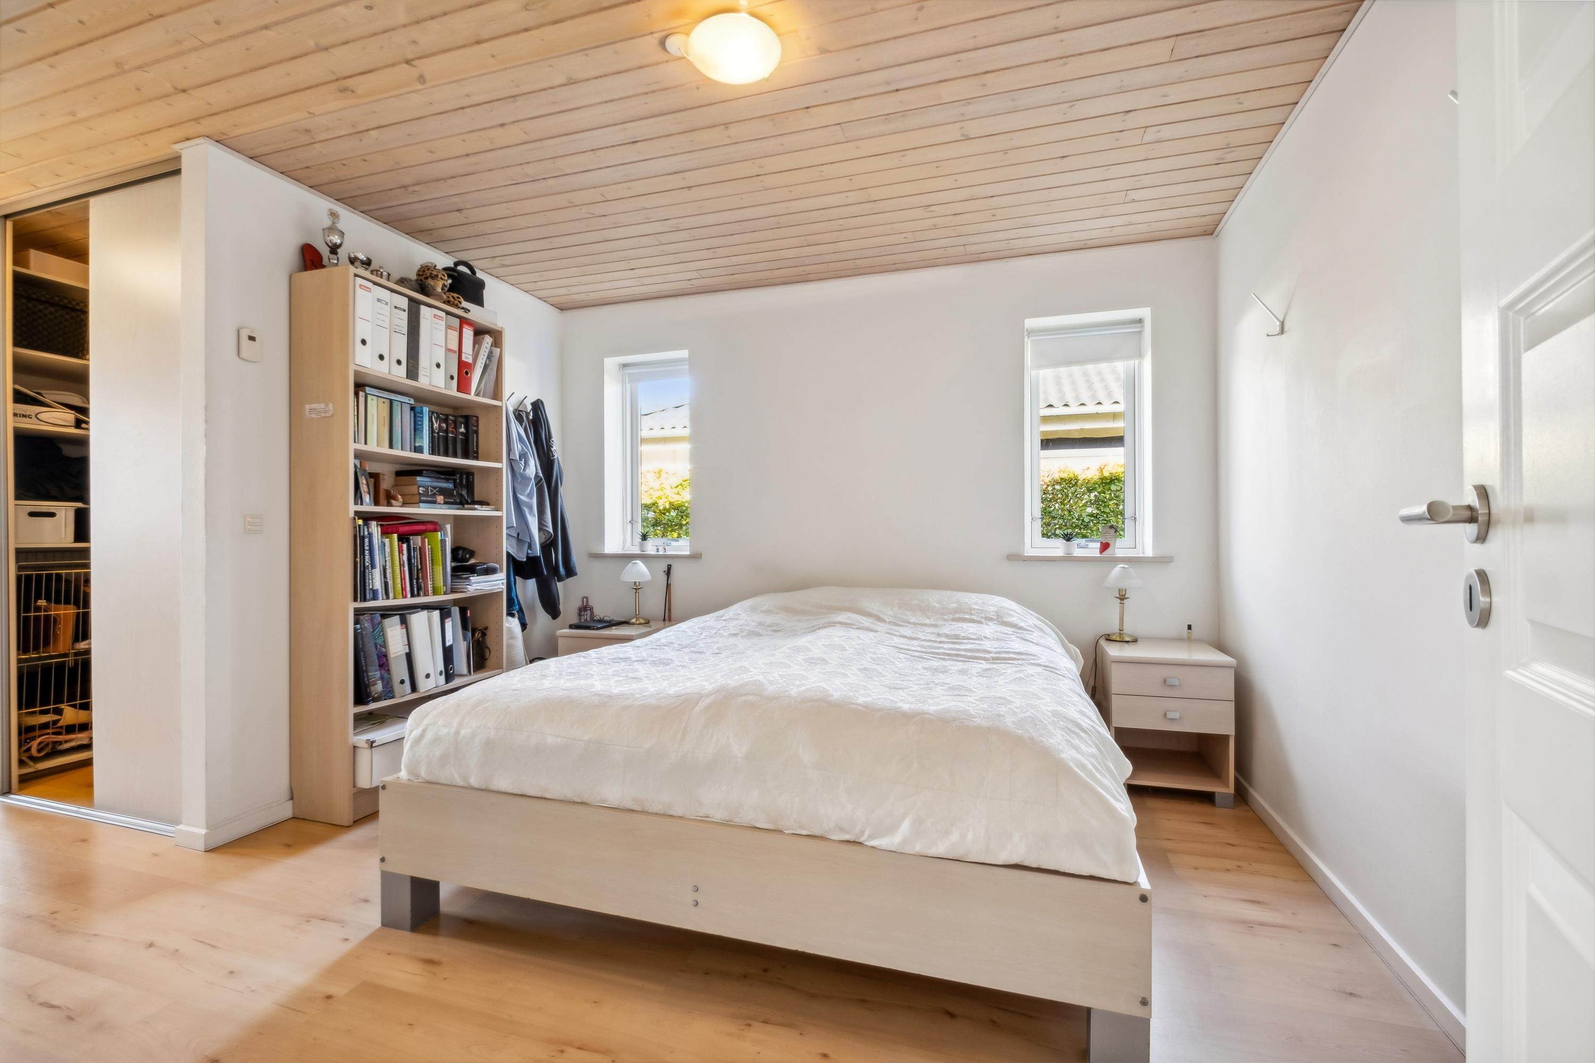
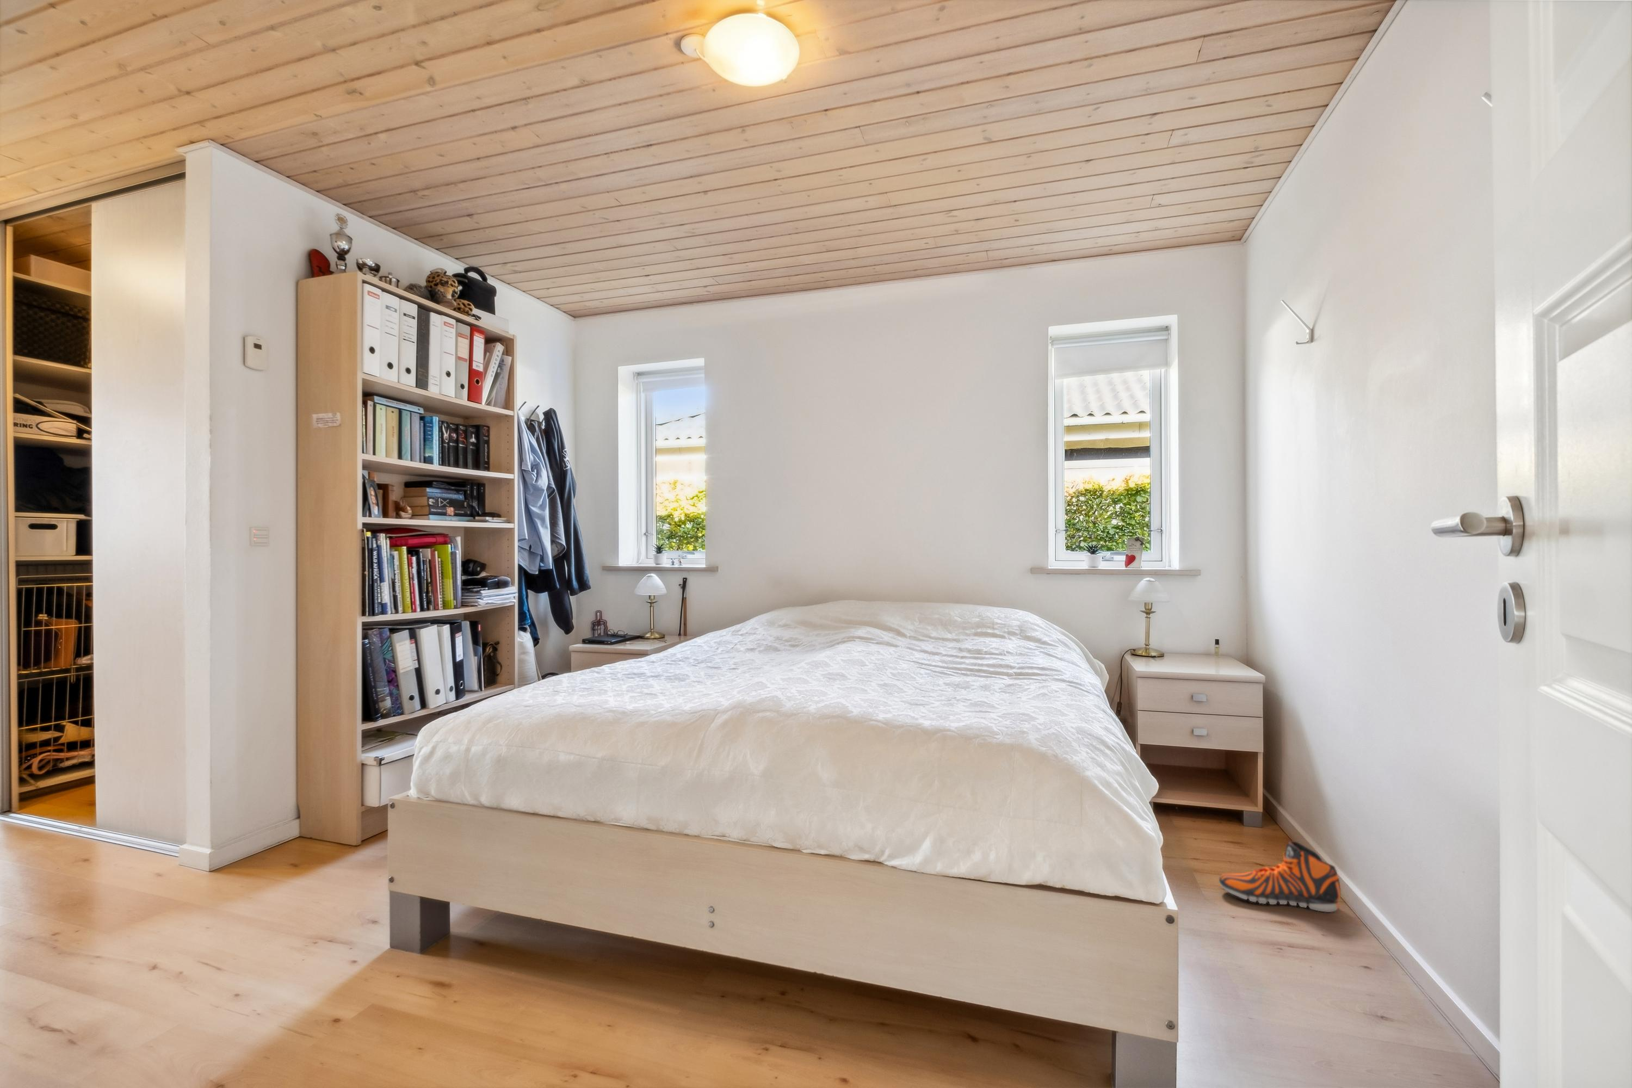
+ sneaker (1276, 869)
